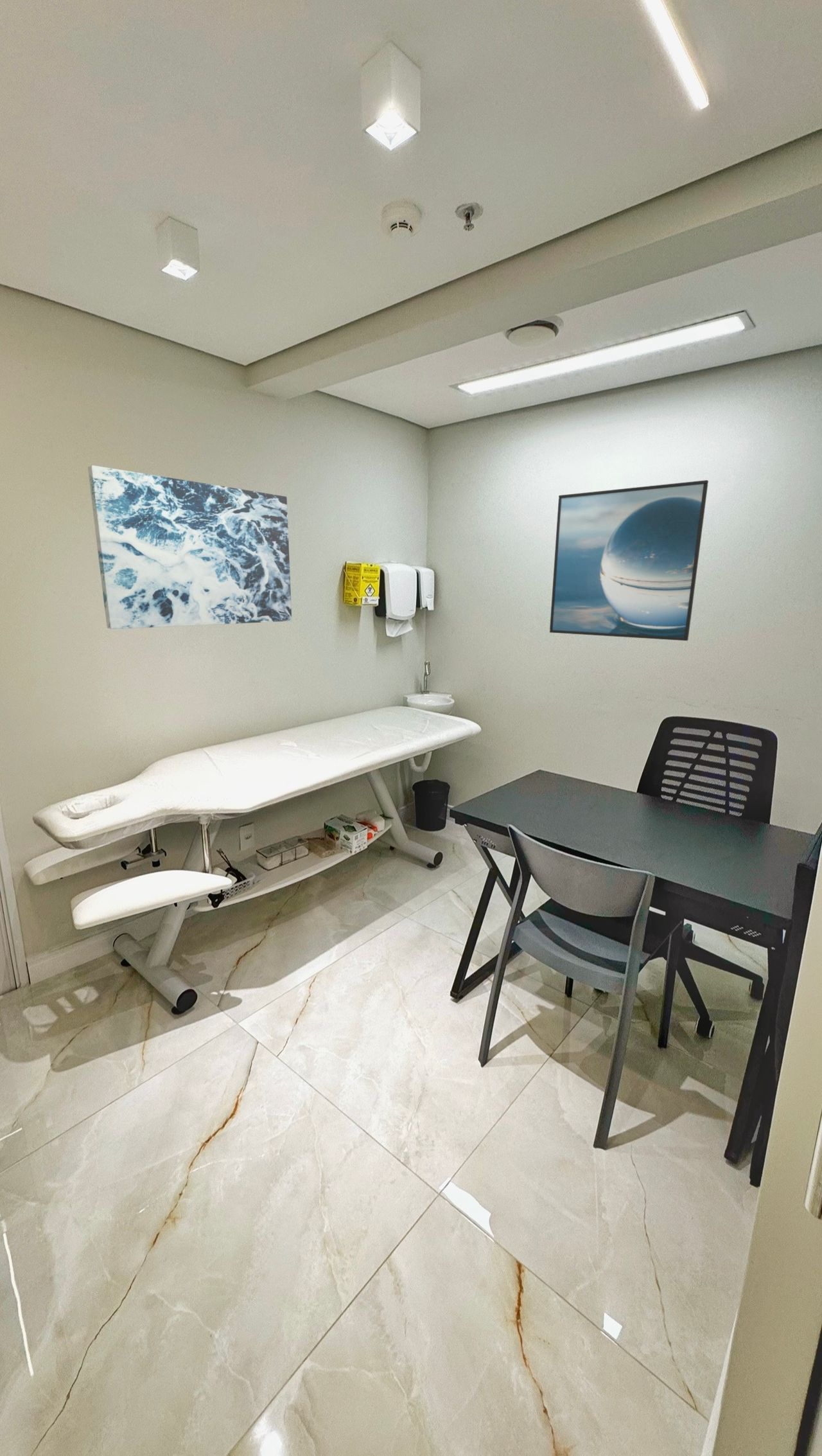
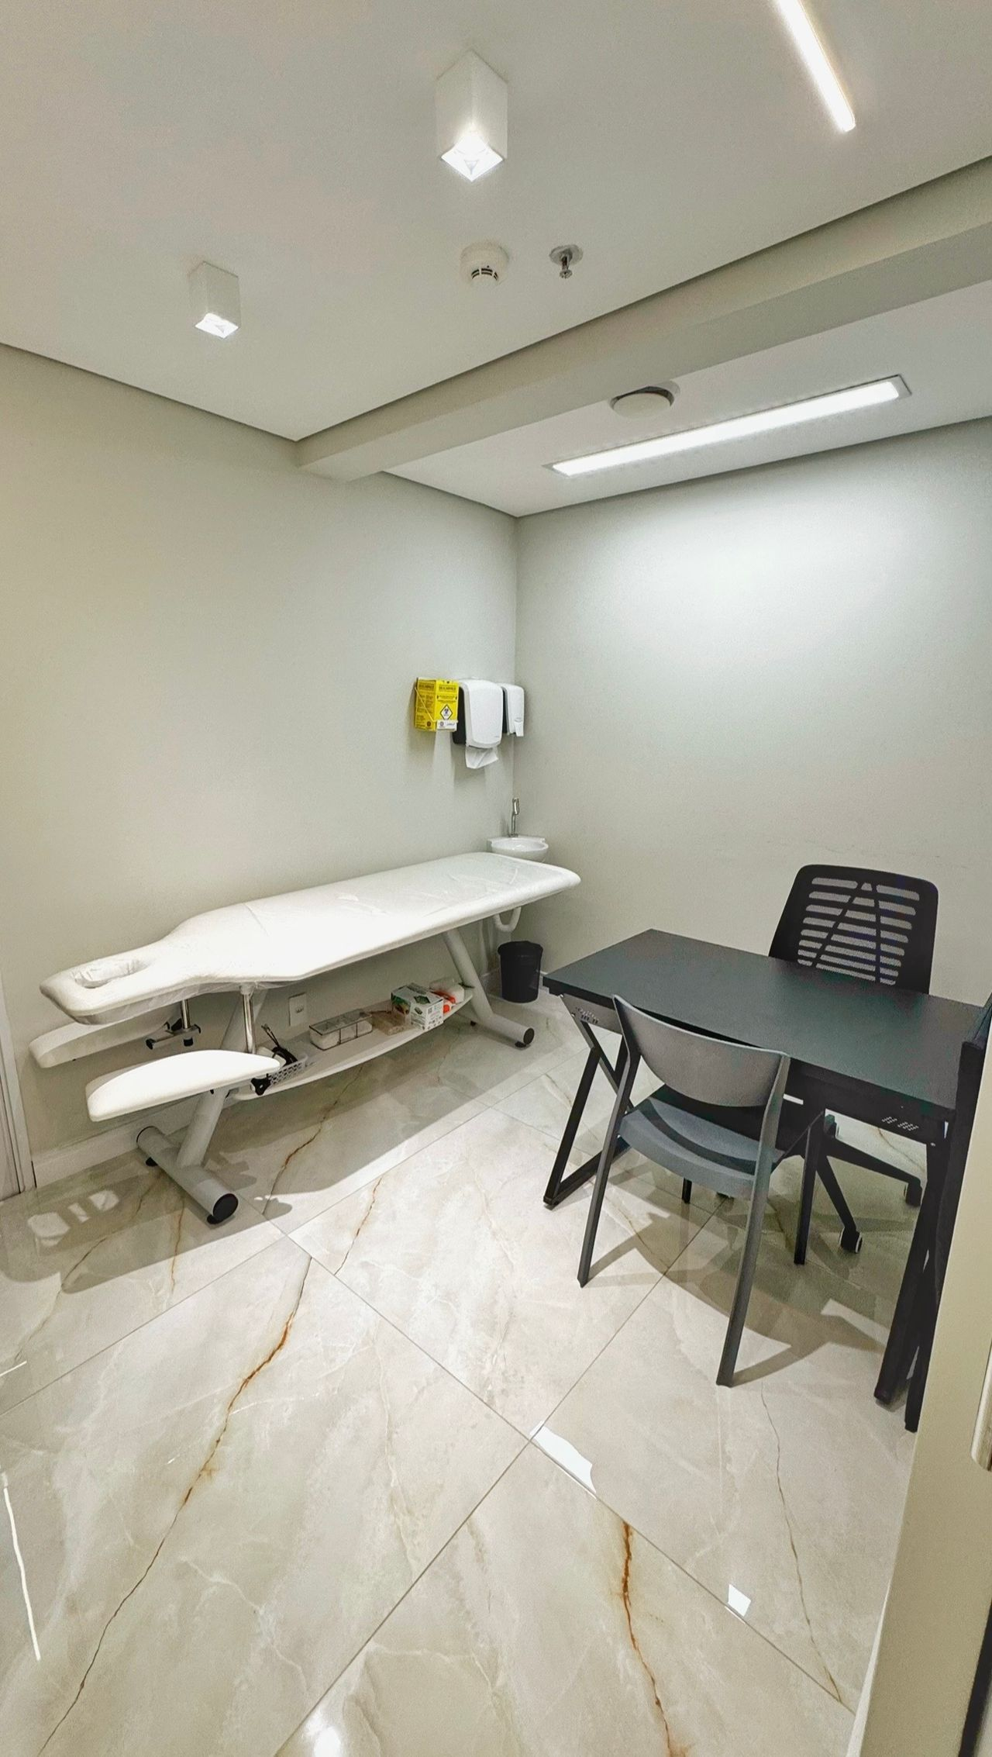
- wall art (206, 556)
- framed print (620, 564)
